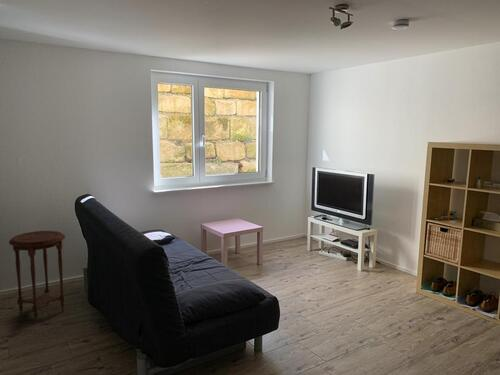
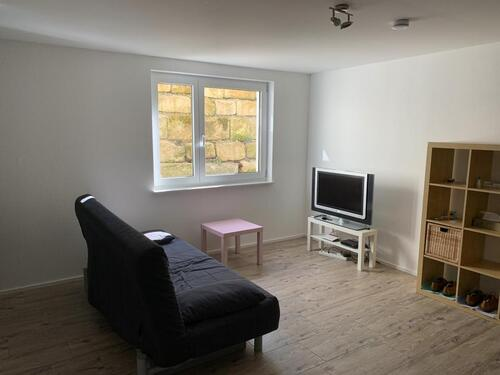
- side table (45, 275)
